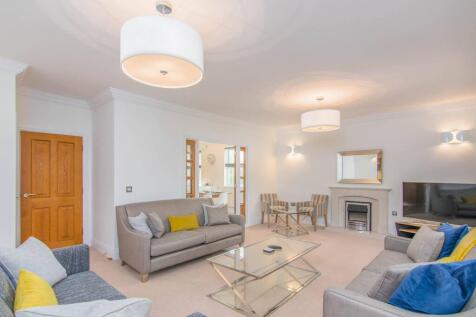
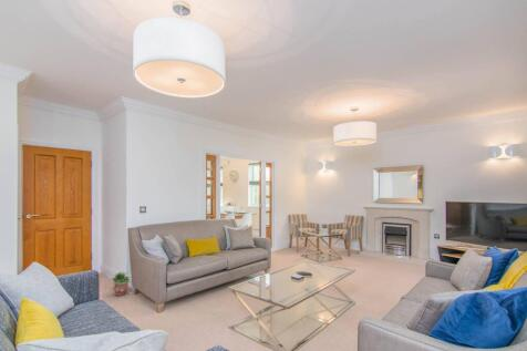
+ potted plant (122, 281)
